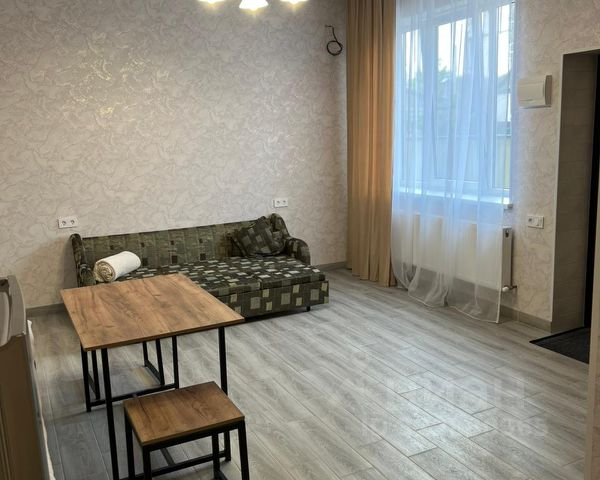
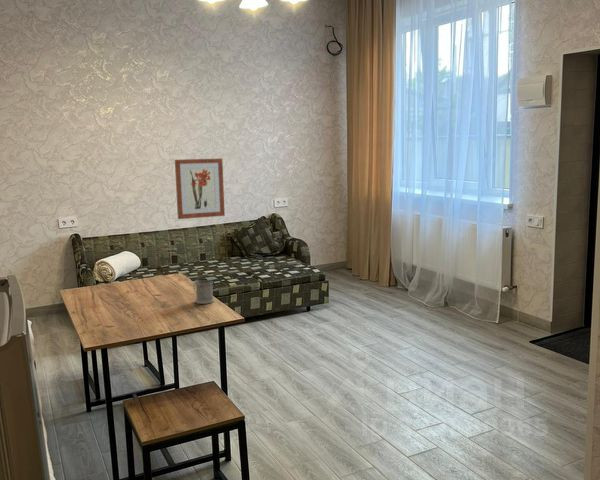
+ mug (201, 290)
+ wall art (200, 188)
